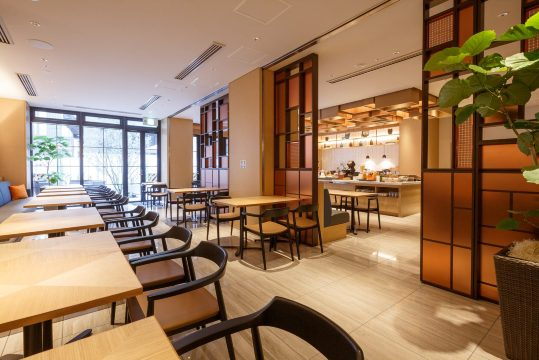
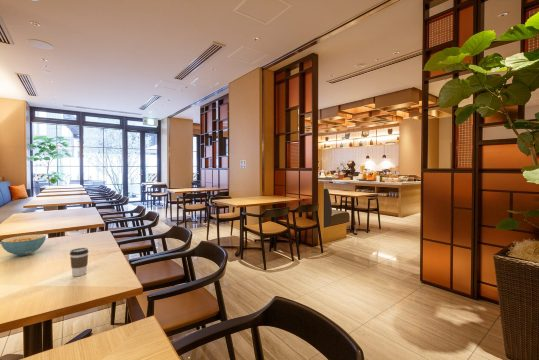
+ coffee cup (79, 261)
+ cereal bowl (24, 246)
